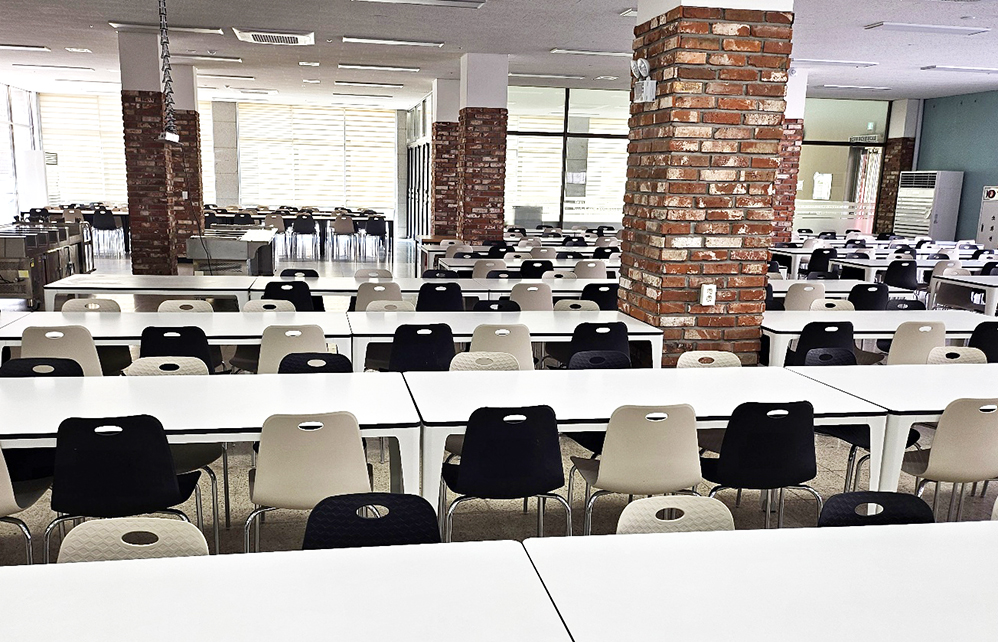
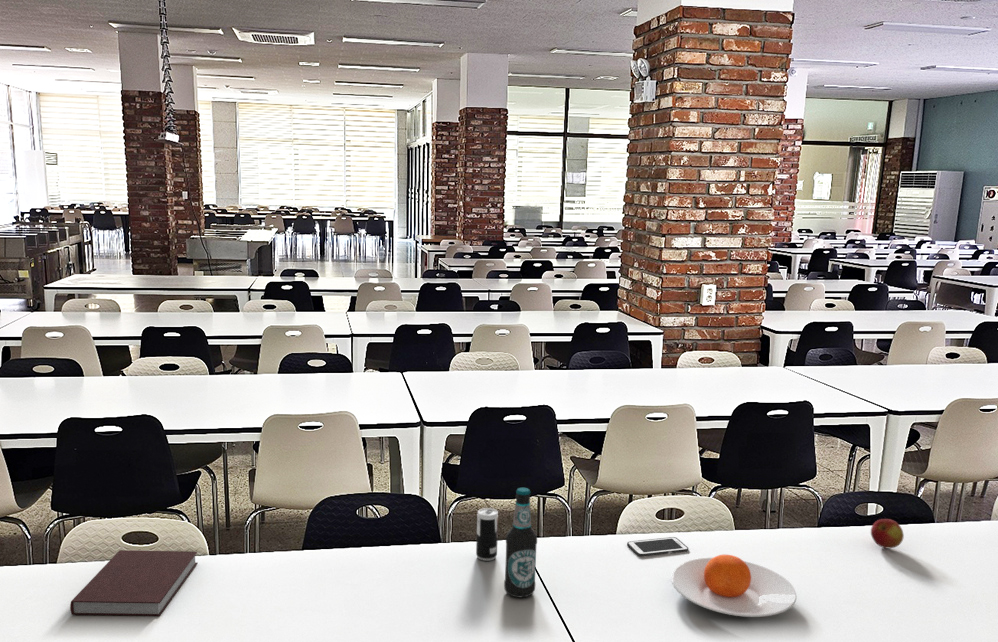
+ apple (887, 533)
+ beverage can (487, 534)
+ cell phone (657, 546)
+ plate (733, 580)
+ notebook (138, 581)
+ bottle (521, 541)
